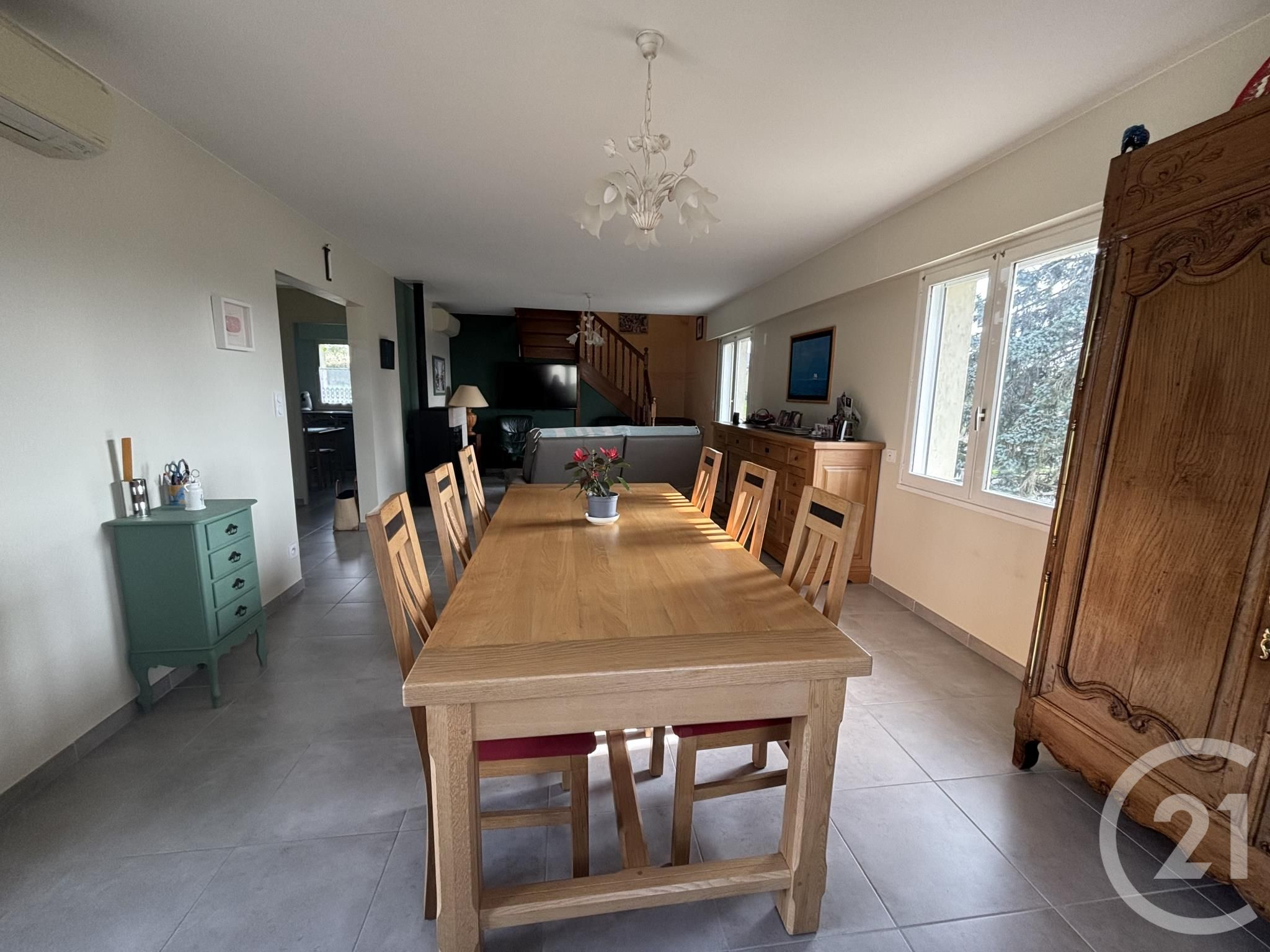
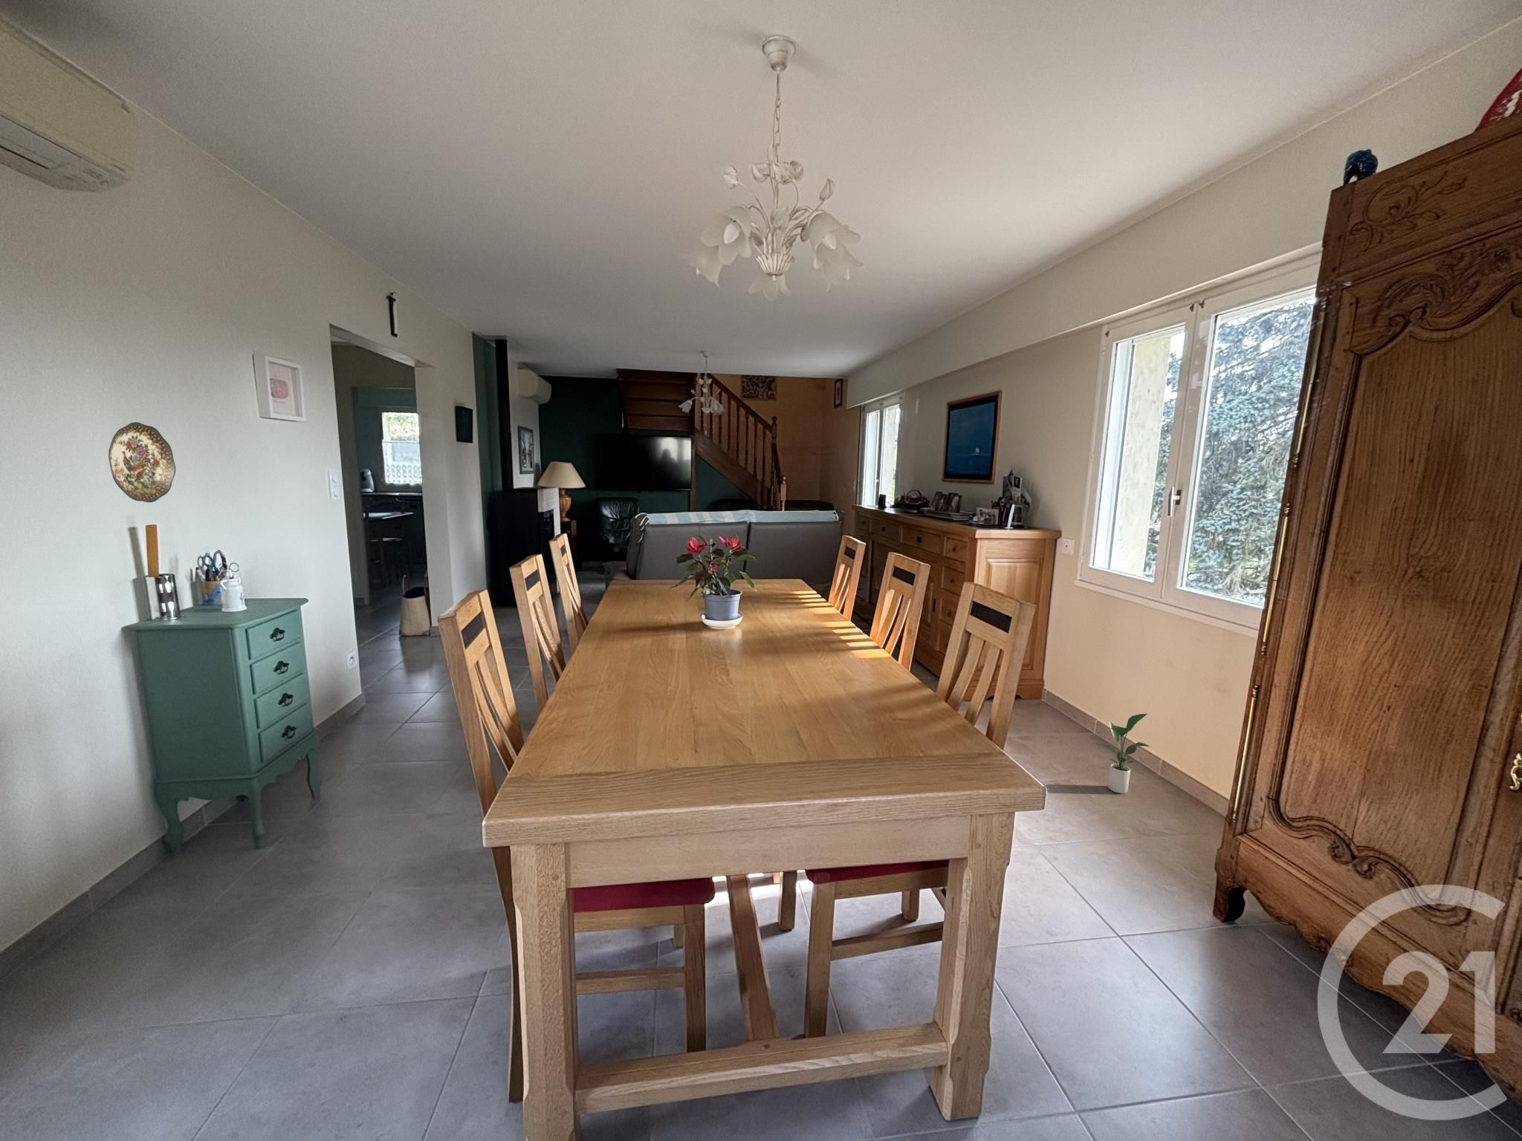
+ decorative plate (140, 463)
+ potted plant (1121, 750)
